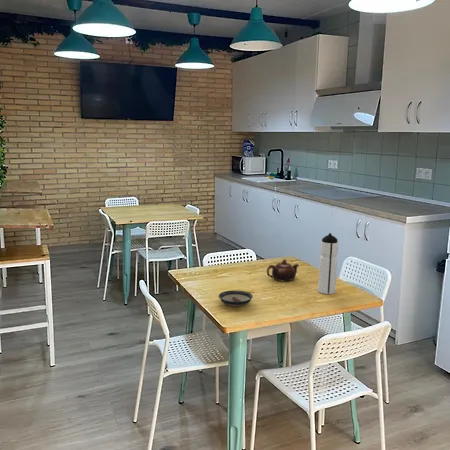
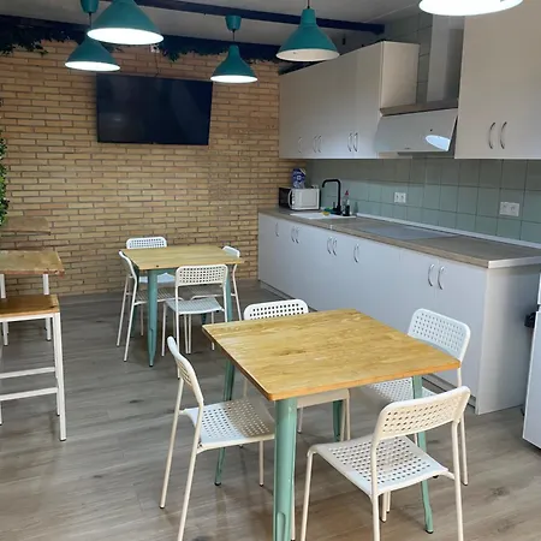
- water bottle (328, 262)
- teapot (282, 269)
- saucer (235, 299)
